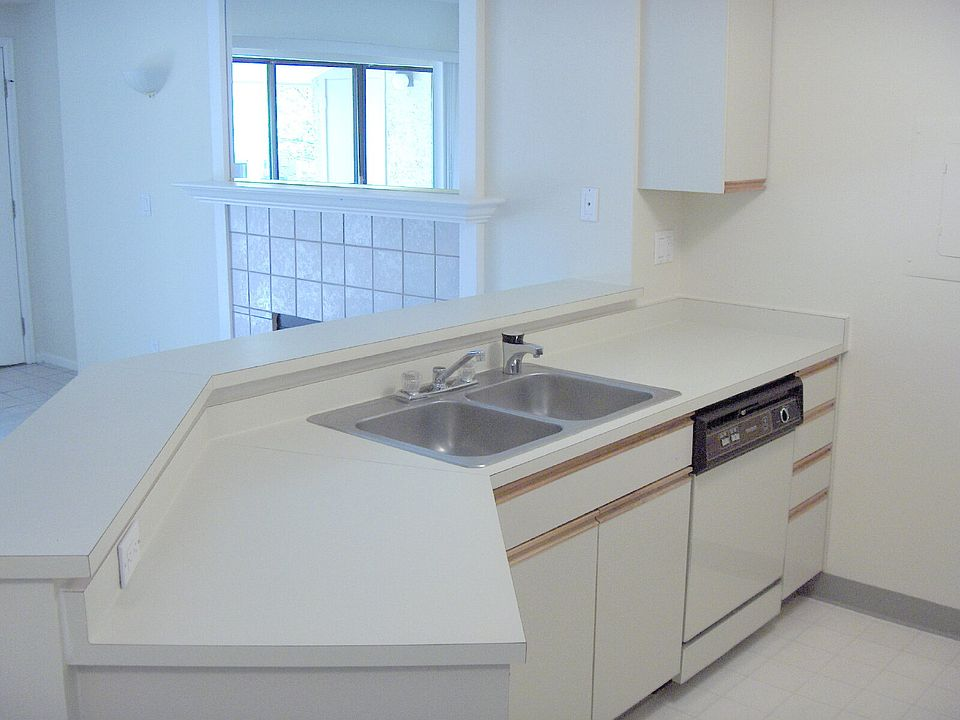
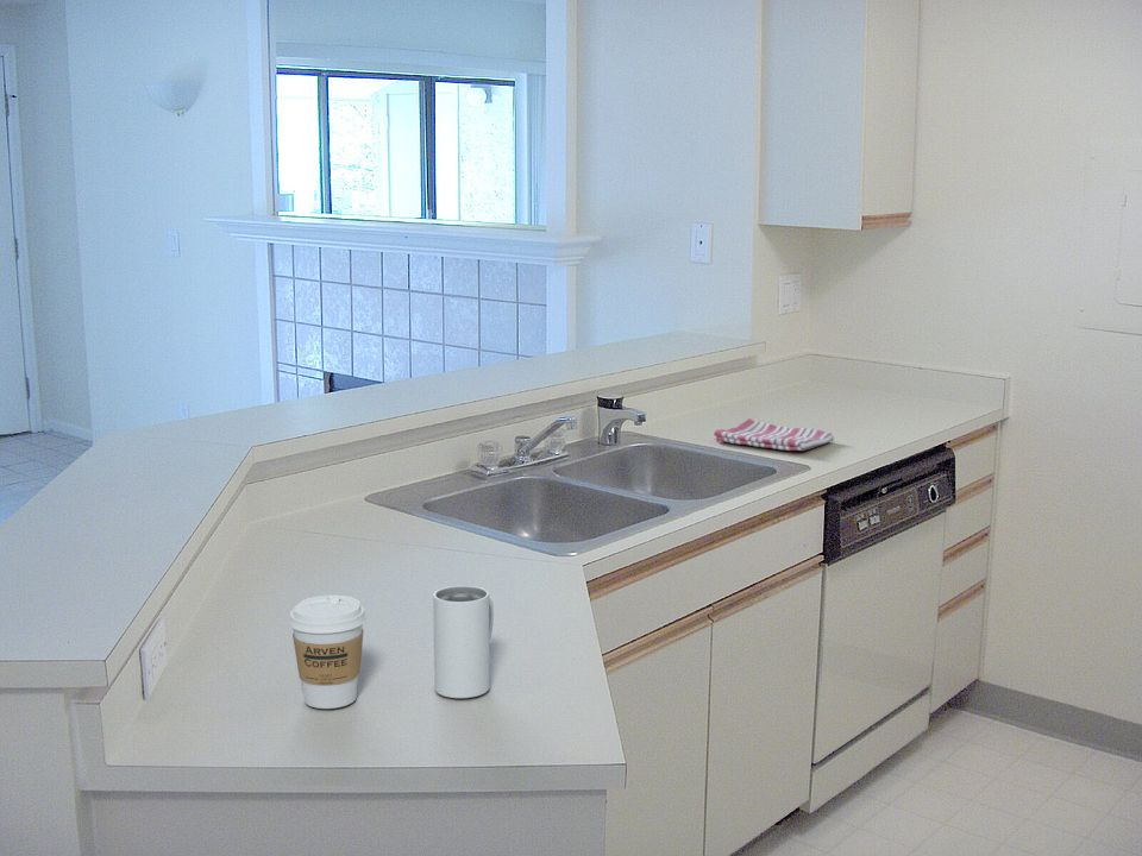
+ mug (469, 636)
+ coffee cup (328, 650)
+ dish towel (773, 434)
